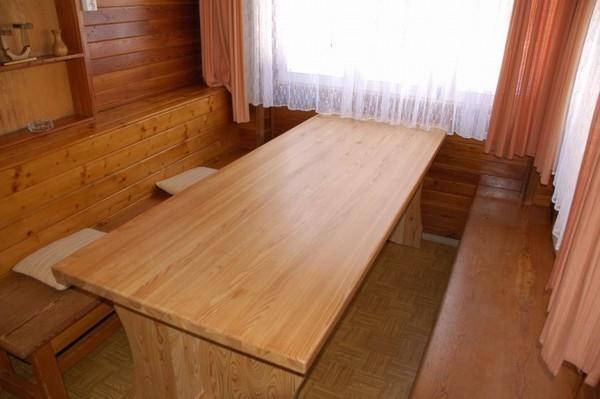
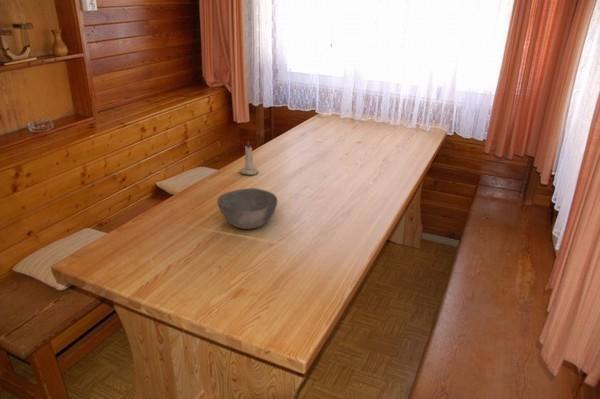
+ bowl (248, 211)
+ candle (247, 156)
